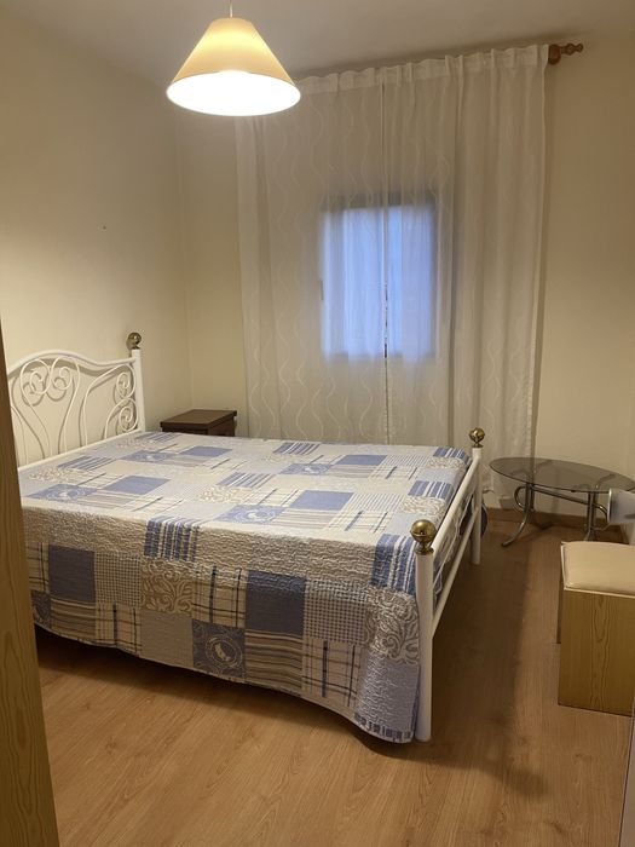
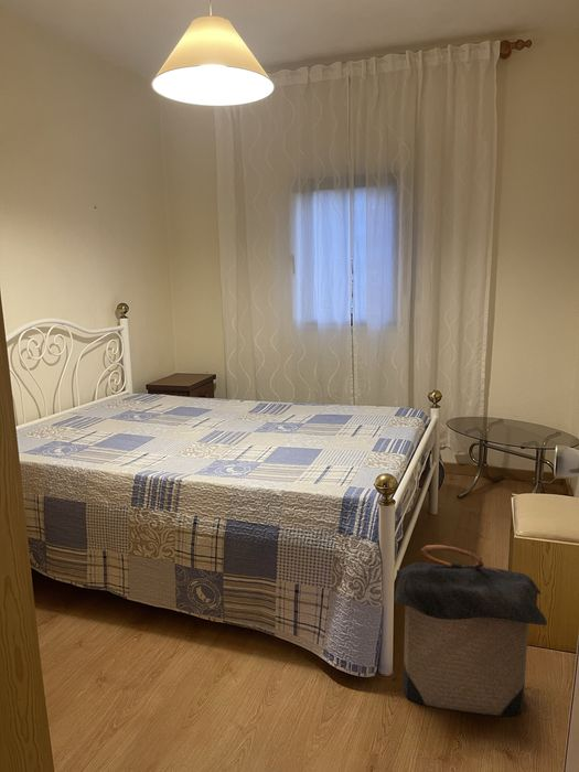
+ laundry hamper (467, 616)
